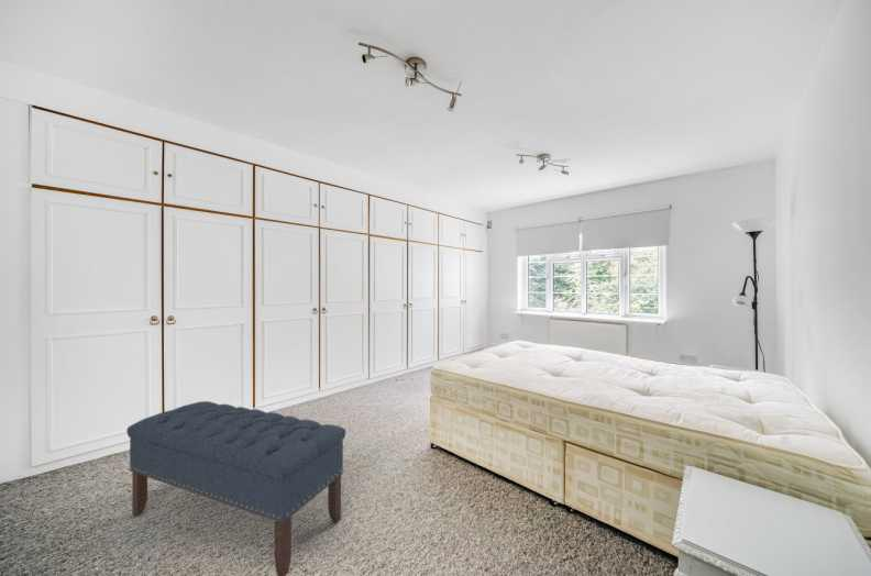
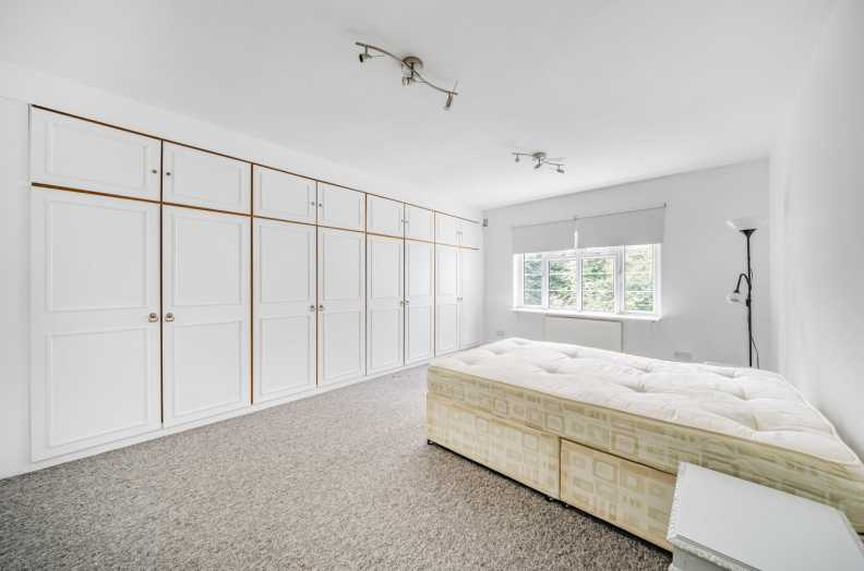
- bench (235, 468)
